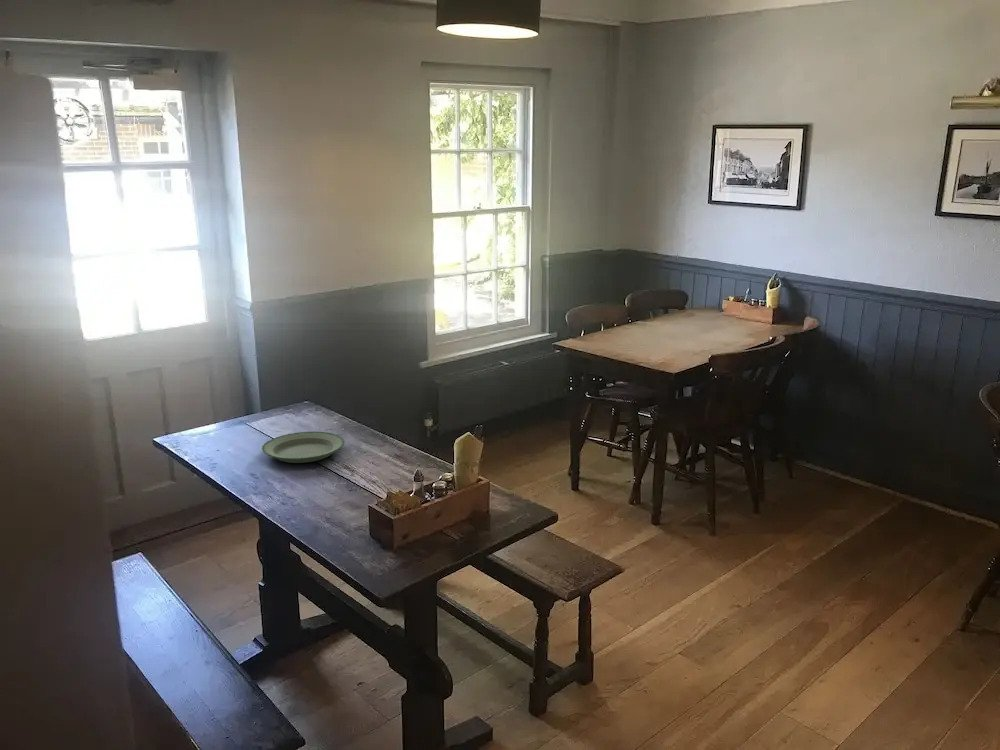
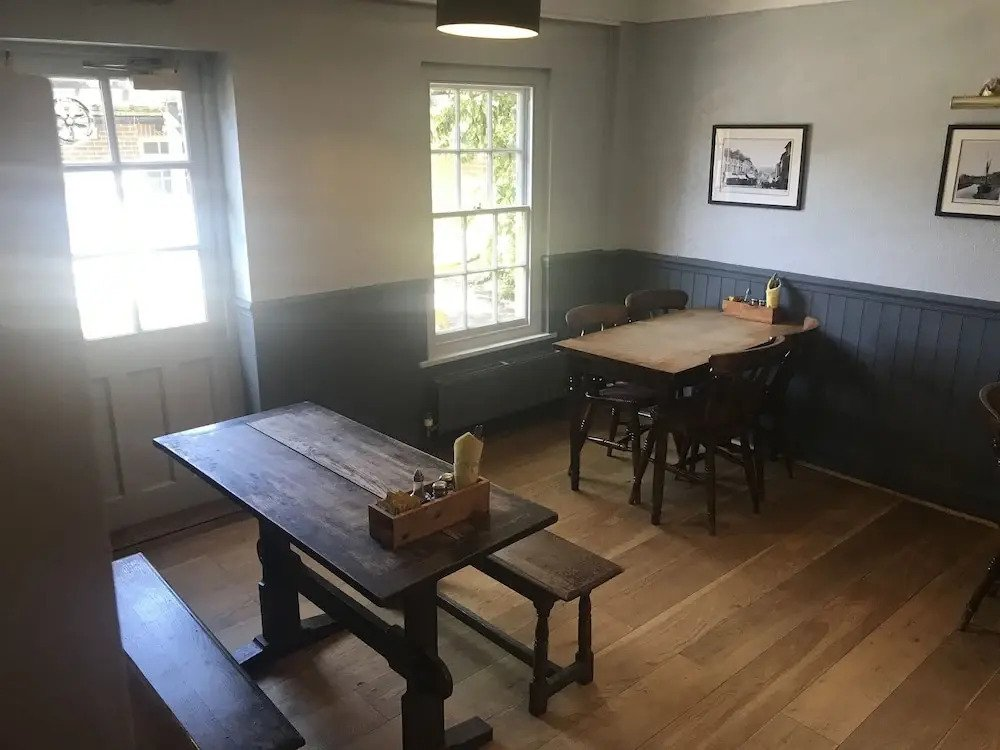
- plate (304, 448)
